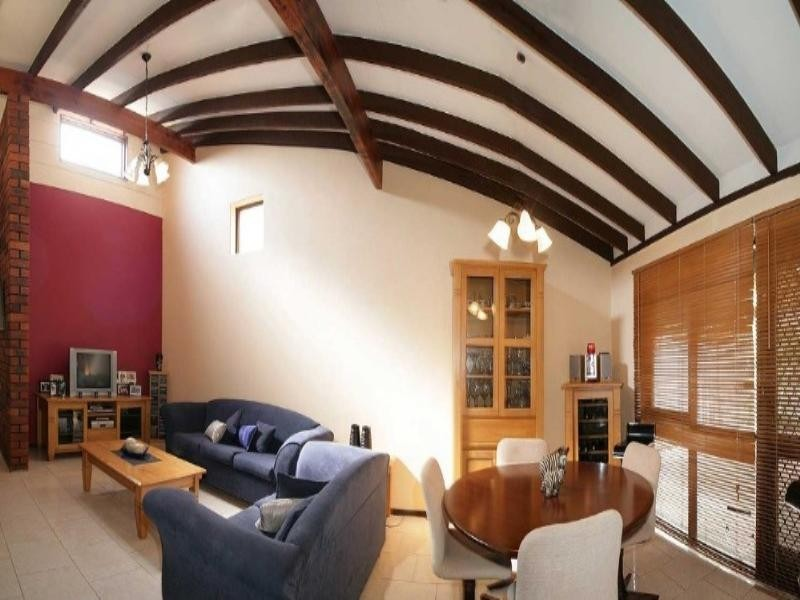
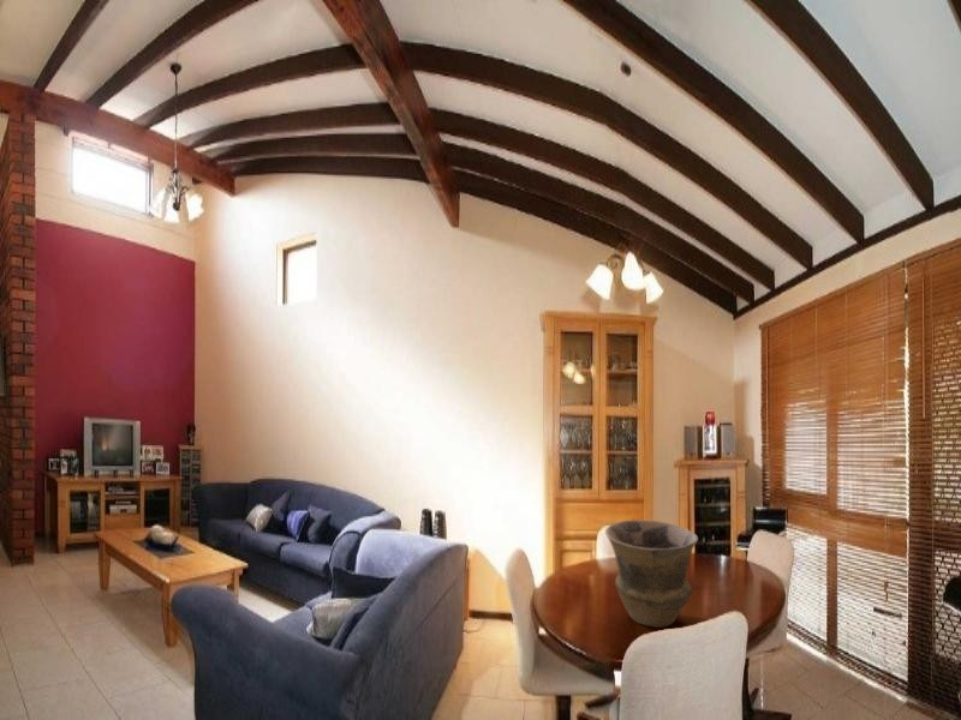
+ vase (651, 575)
